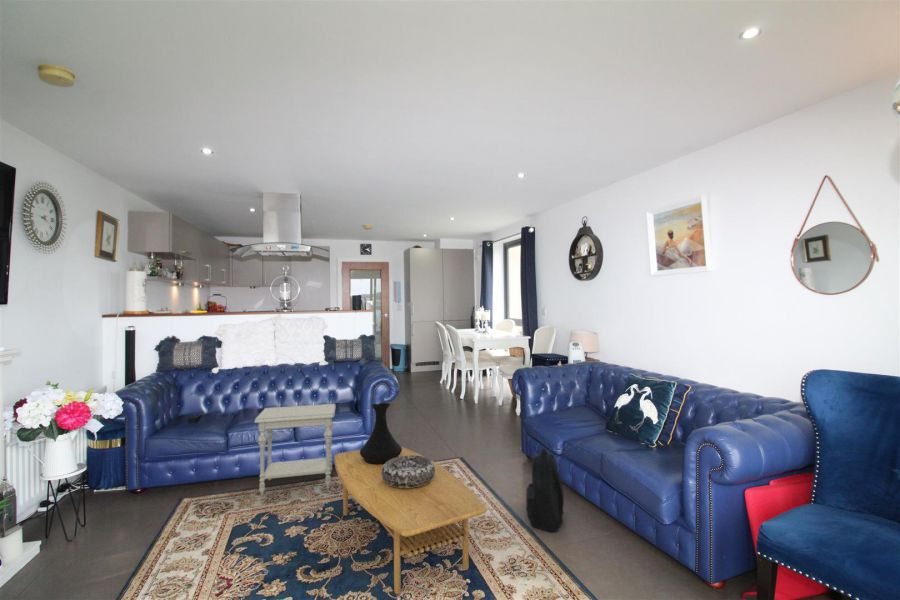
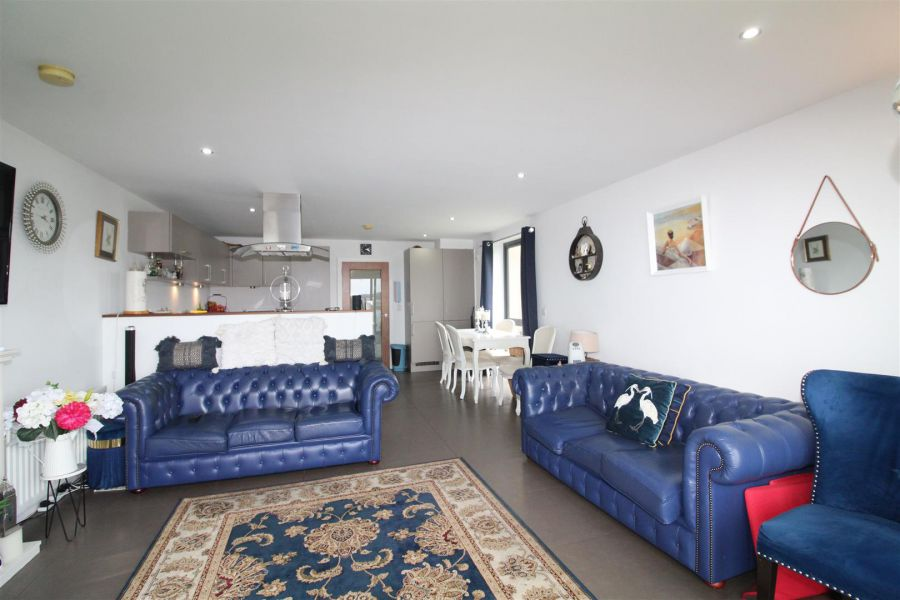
- side table (298, 460)
- backpack (544, 484)
- decorative bowl (408, 471)
- vase (380, 431)
- coffee table (398, 507)
